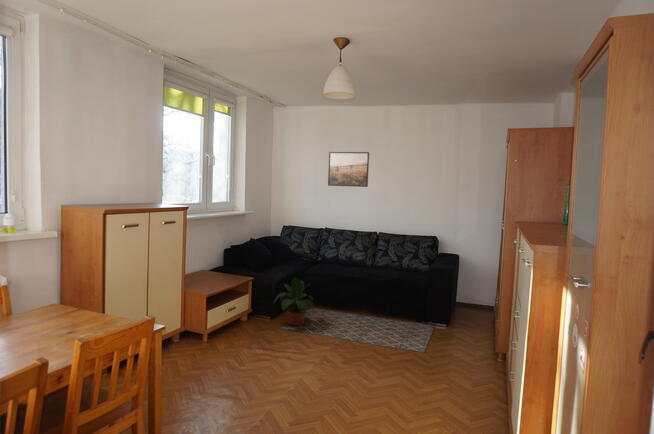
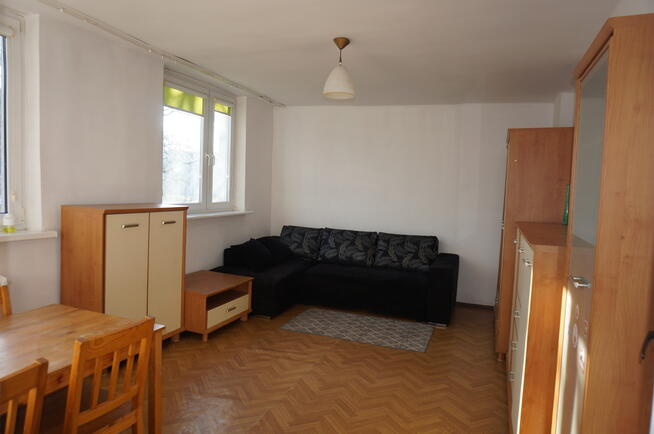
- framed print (348, 169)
- potted plant (295, 298)
